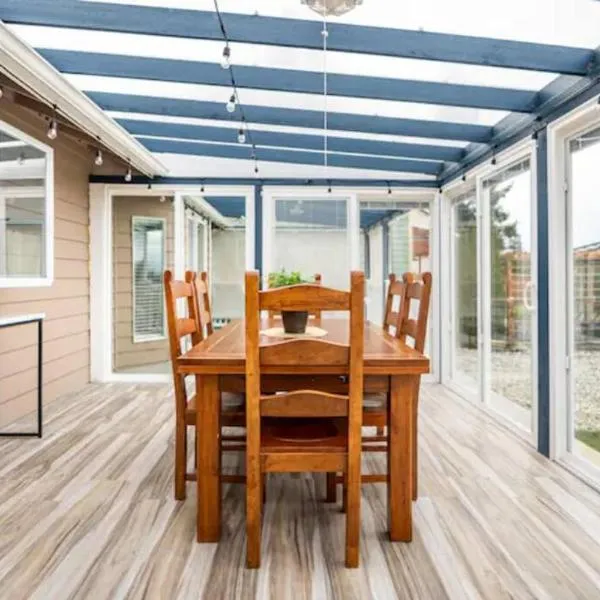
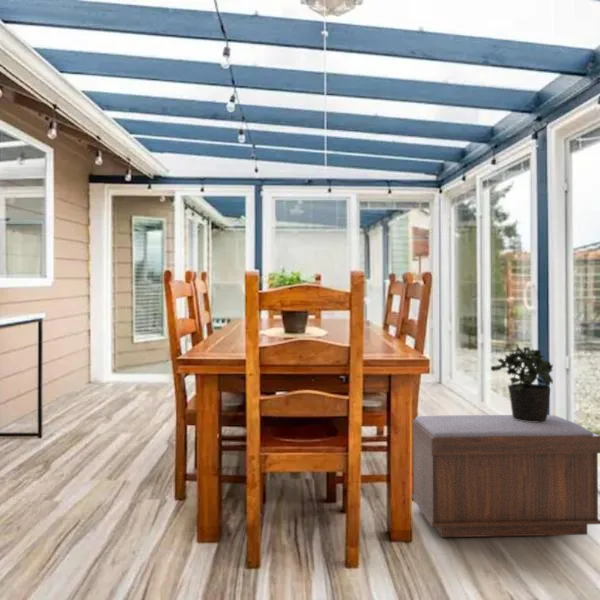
+ potted plant (525, 381)
+ bench (499, 470)
